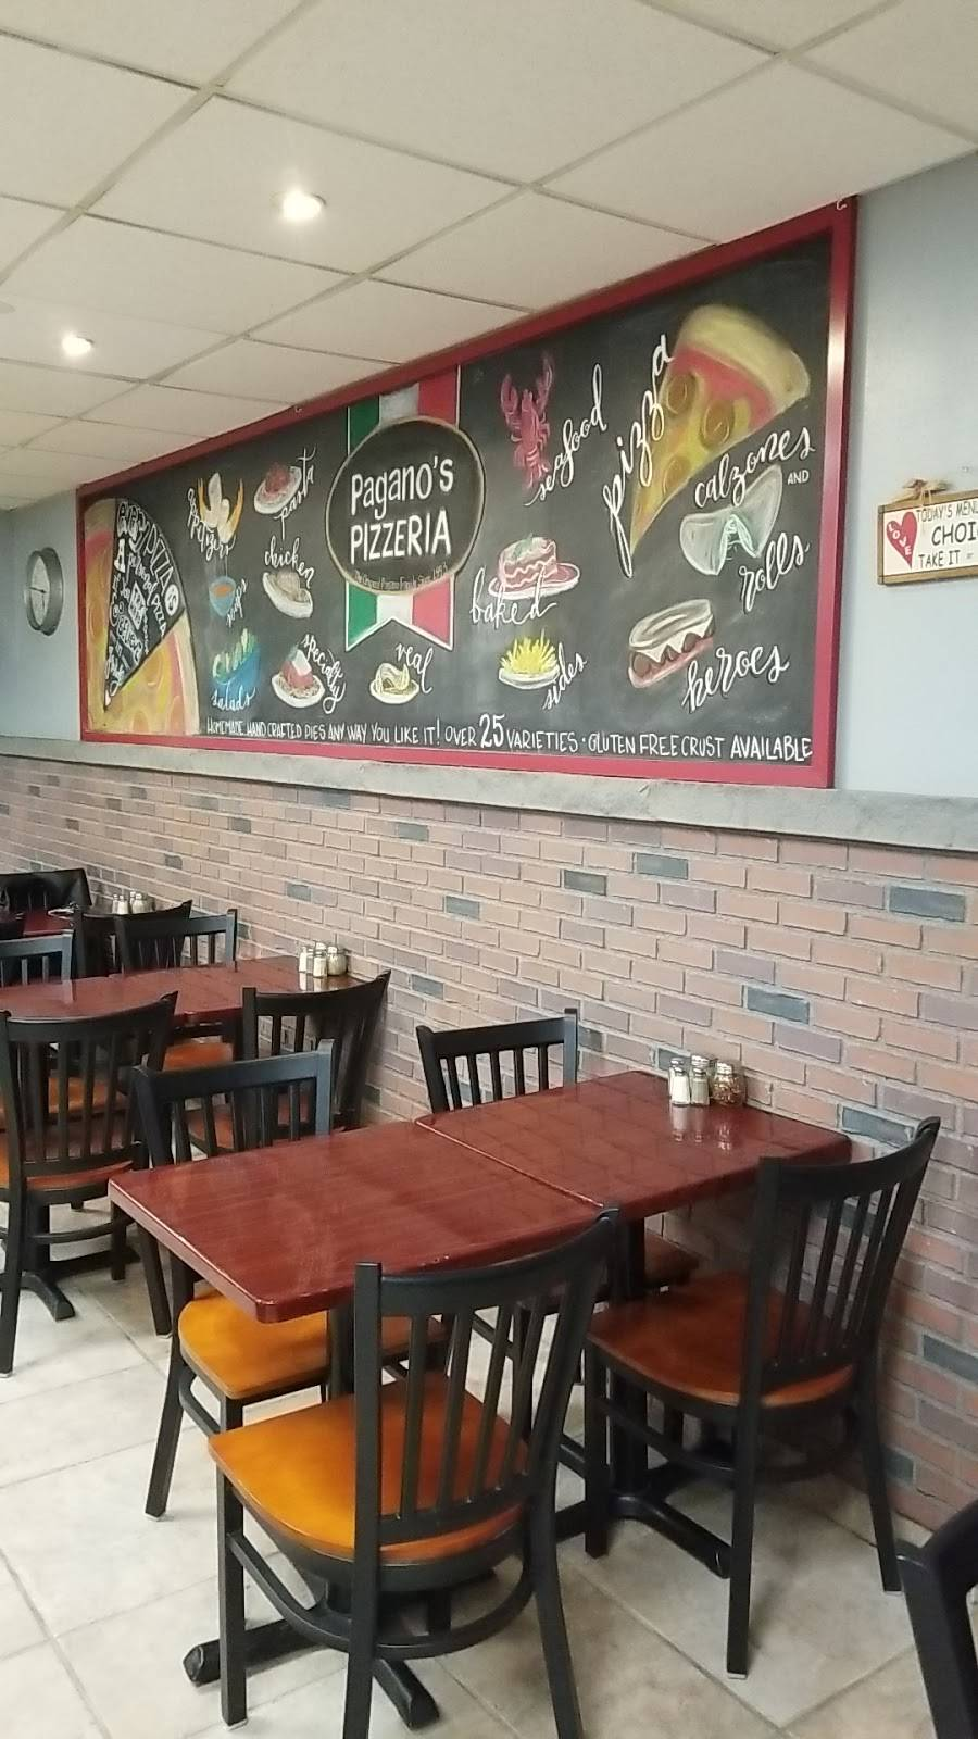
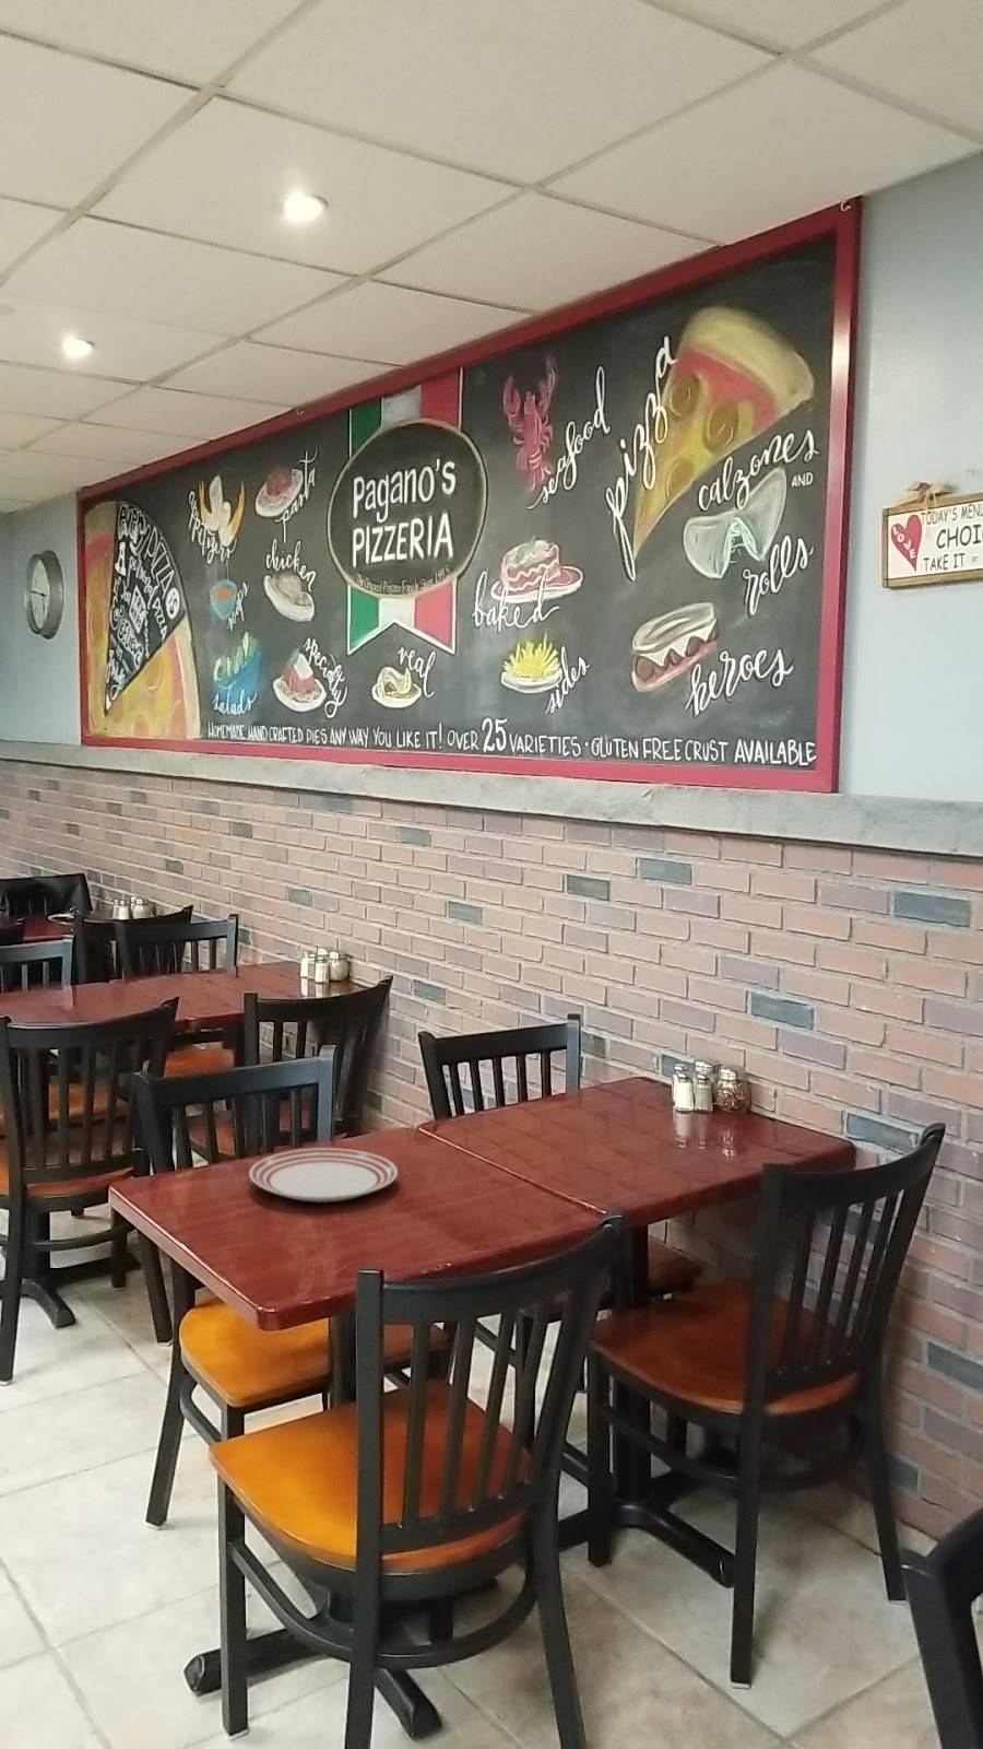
+ dinner plate (323, 1177)
